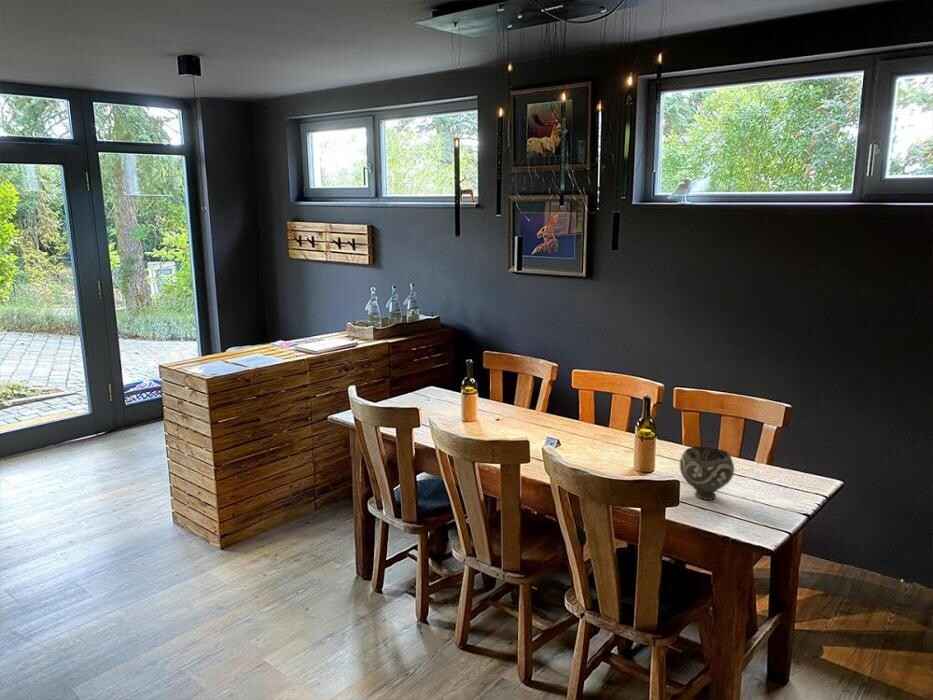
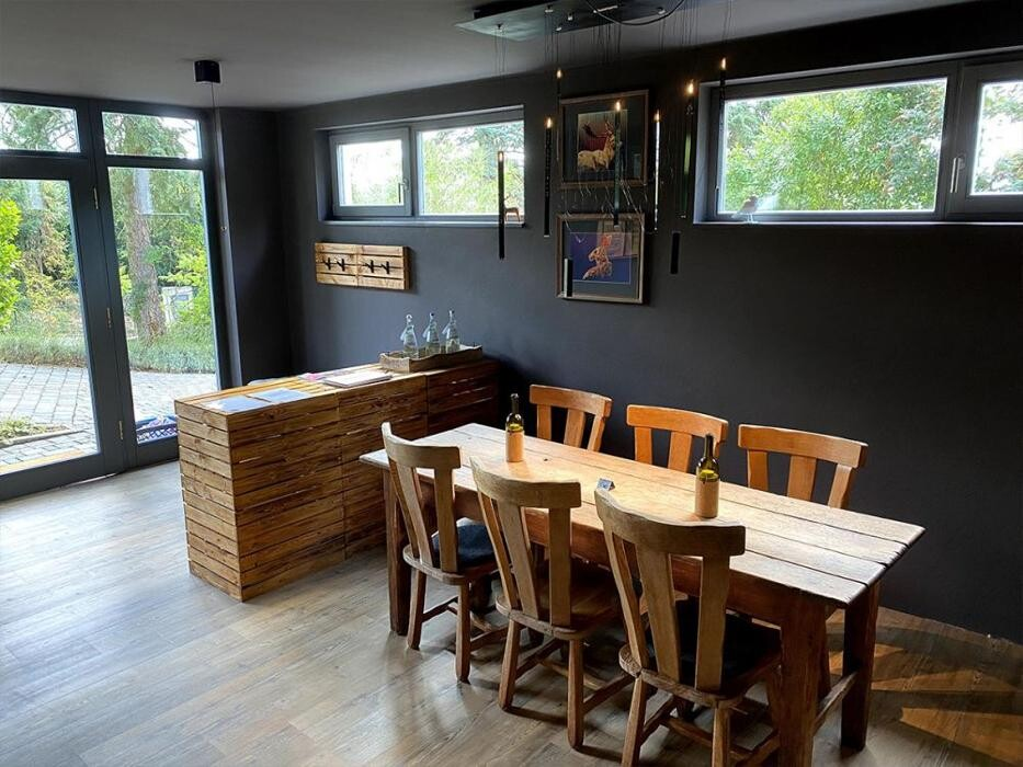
- bowl (706, 473)
